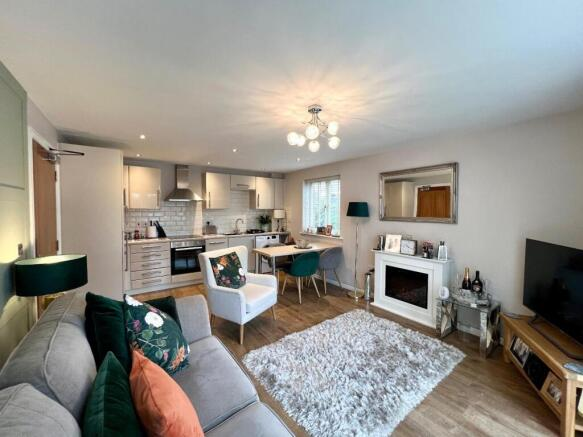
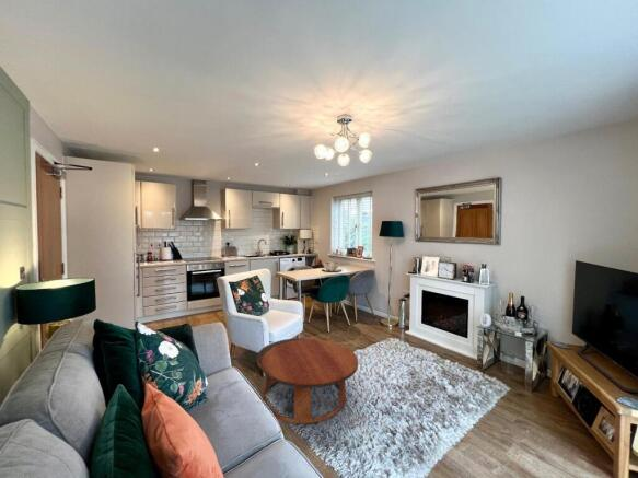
+ coffee table (304, 375)
